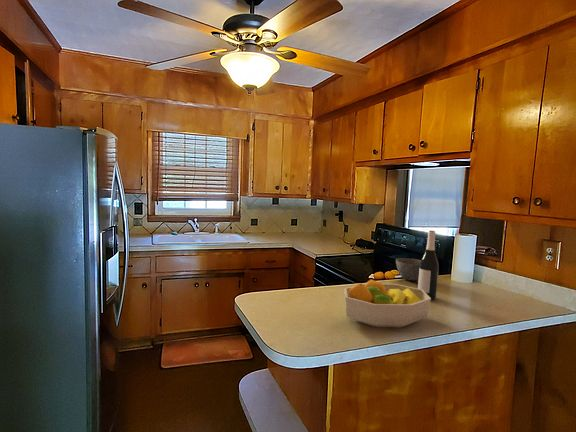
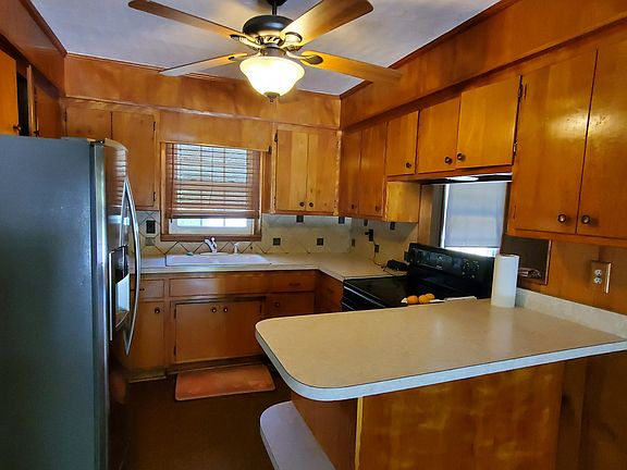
- wine bottle (429, 264)
- bowl (411, 270)
- fruit bowl (385, 299)
